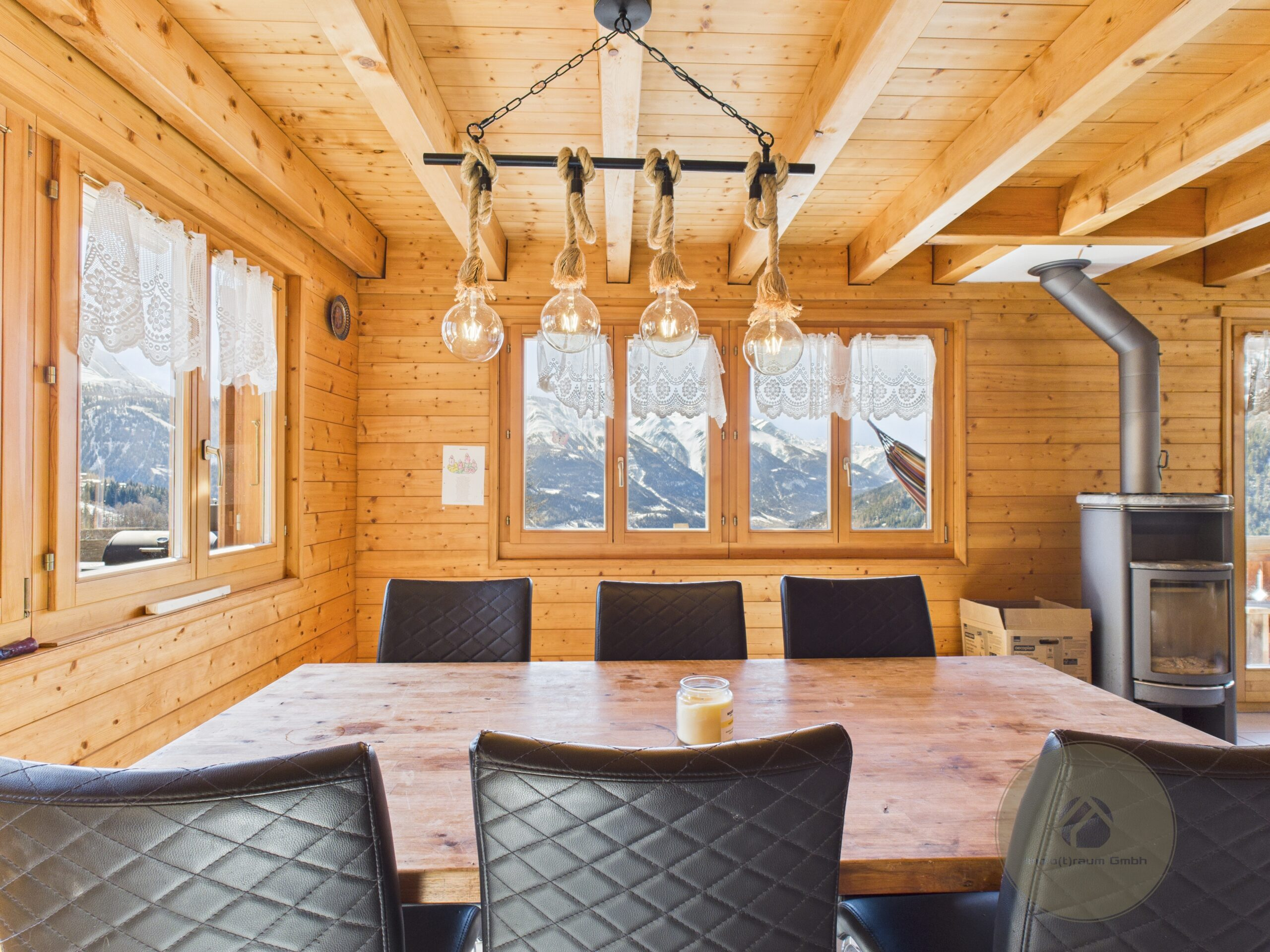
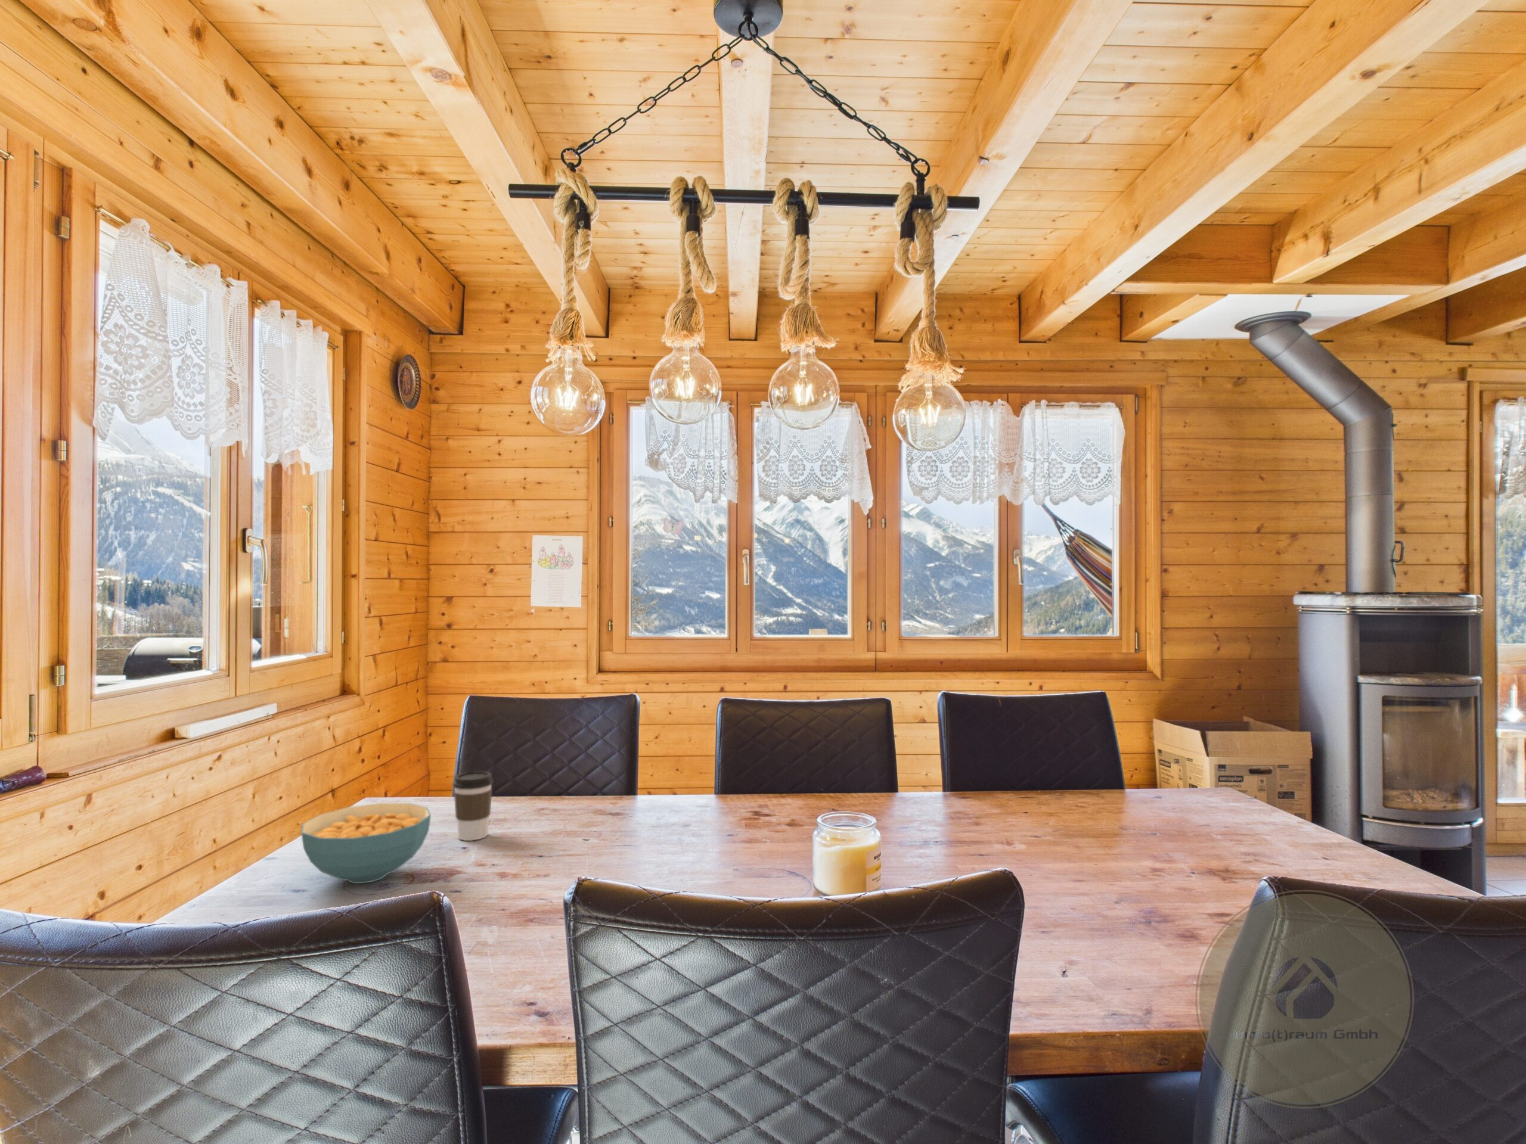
+ cereal bowl (368, 848)
+ coffee cup (472, 805)
